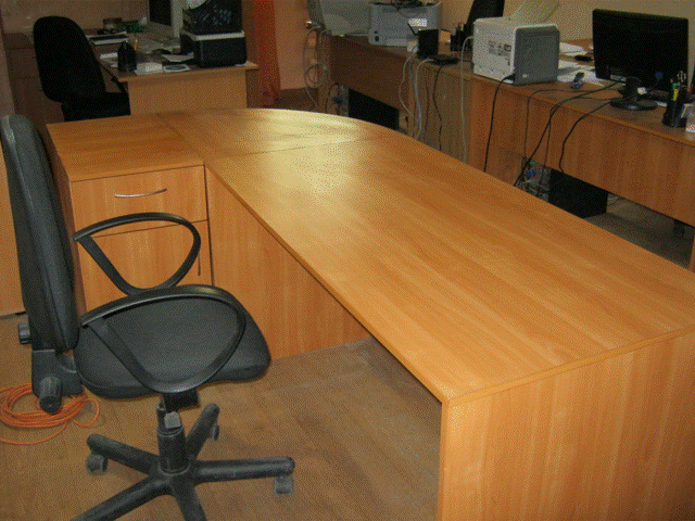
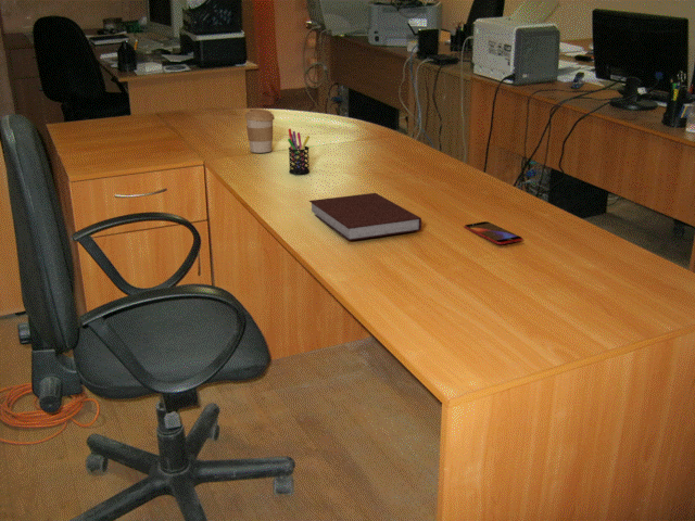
+ smartphone (492, 232)
+ coffee cup (260, 130)
+ pen holder (295, 151)
+ notebook (363, 215)
